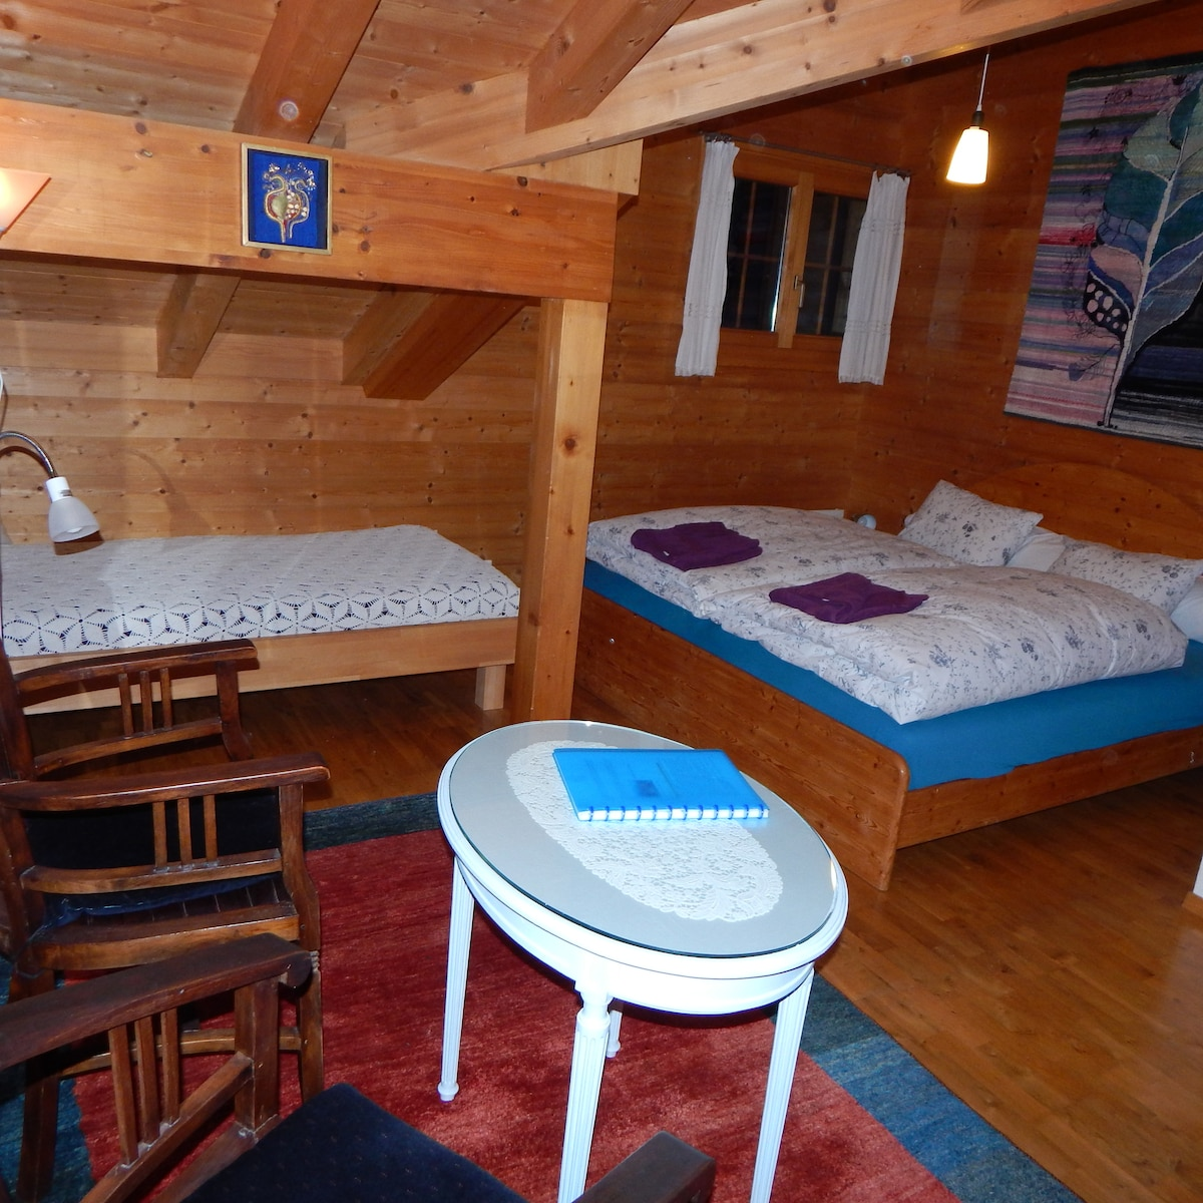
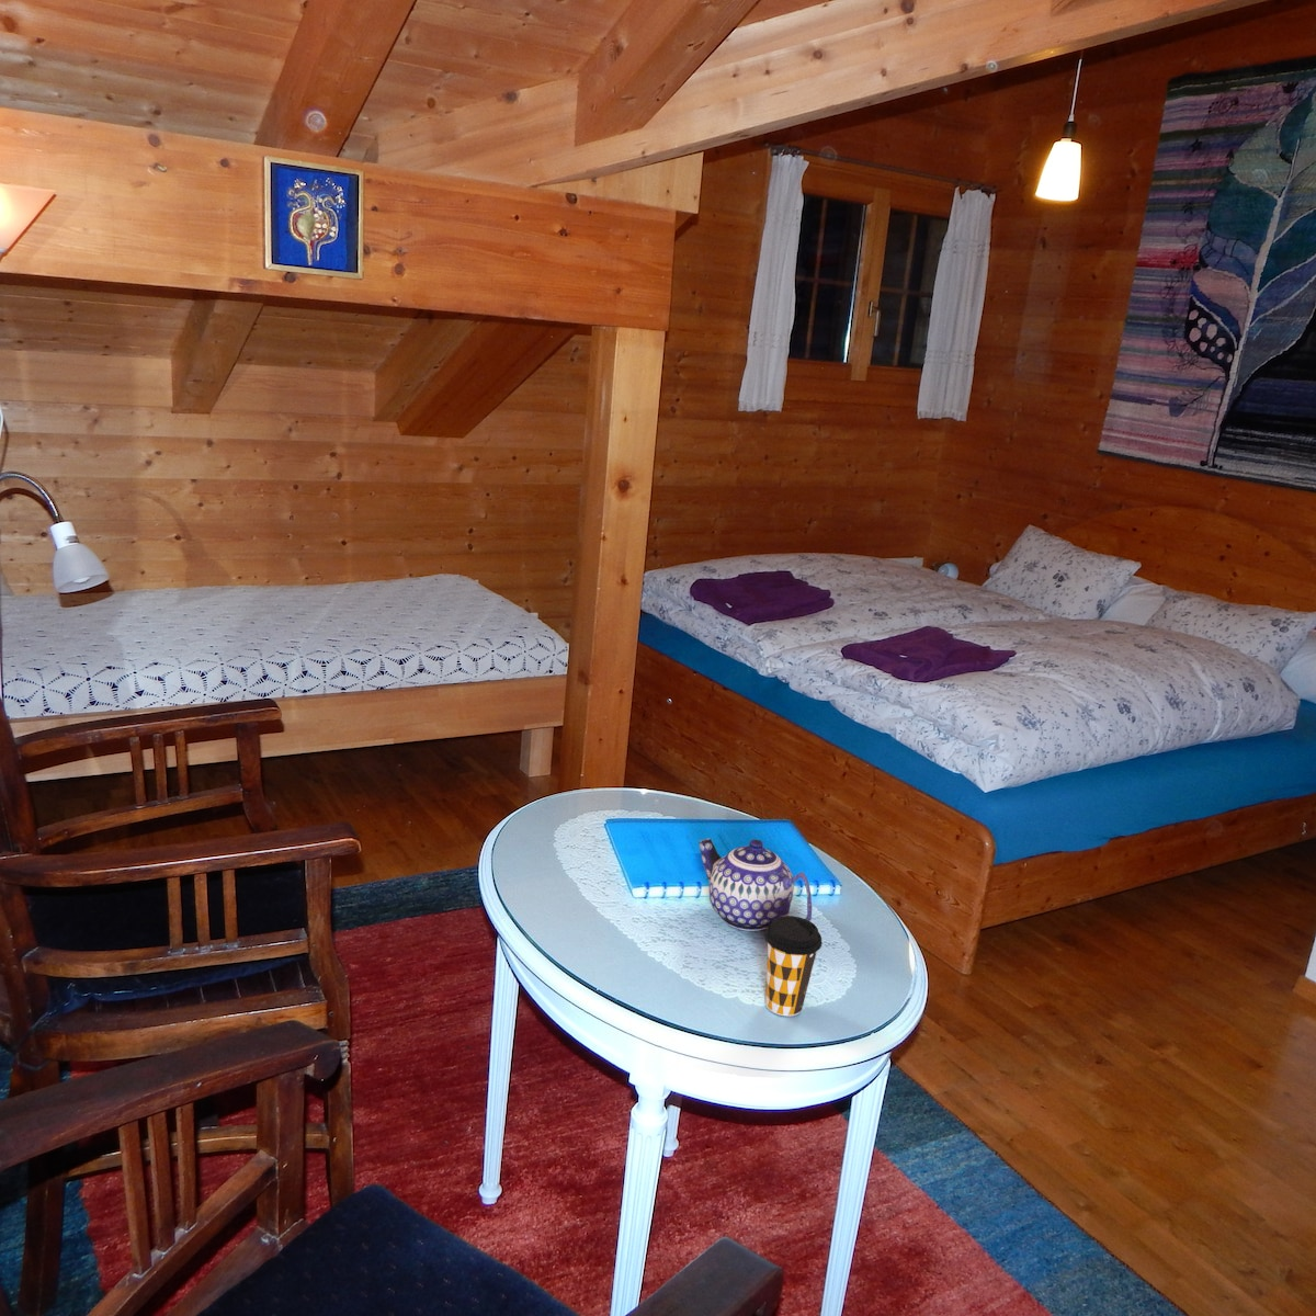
+ teapot (753, 880)
+ coffee cup (788, 967)
